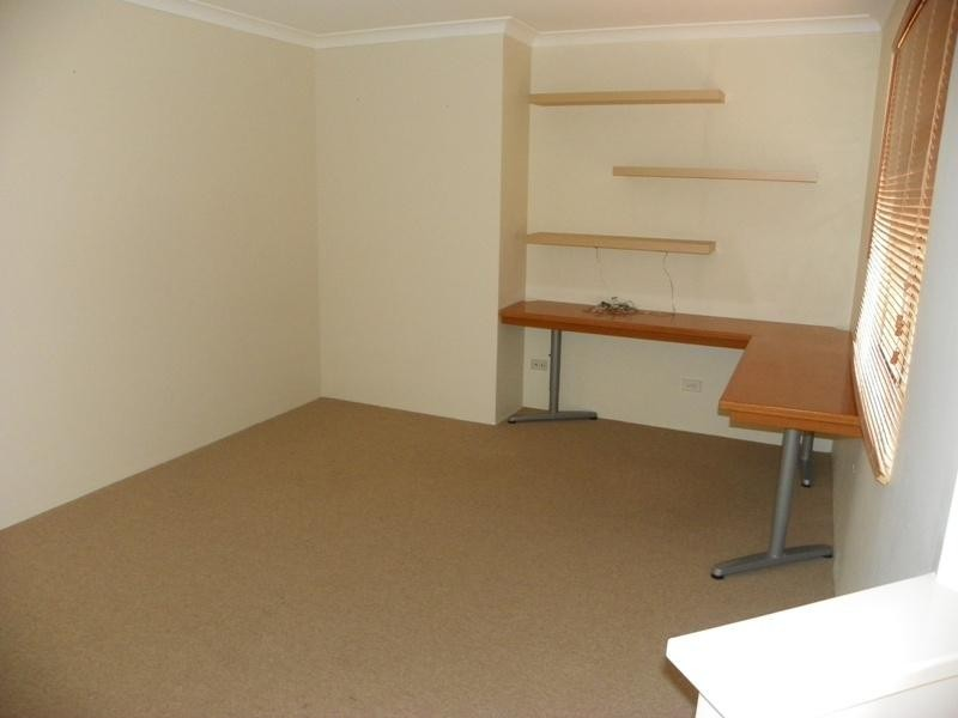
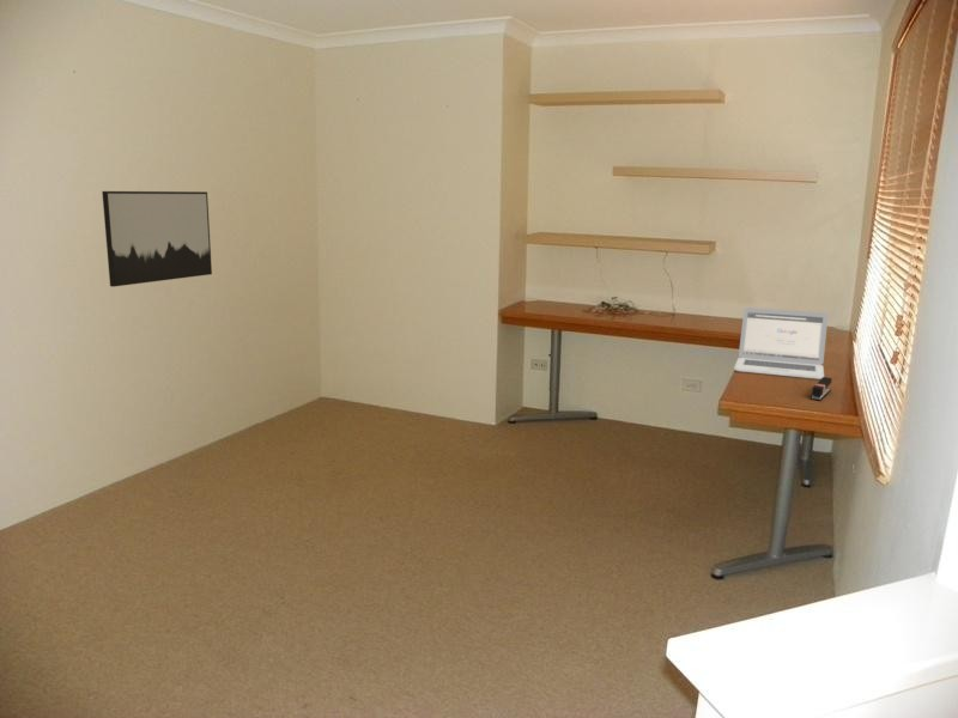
+ wall art (162, 236)
+ laptop (781, 341)
+ stapler (821, 388)
